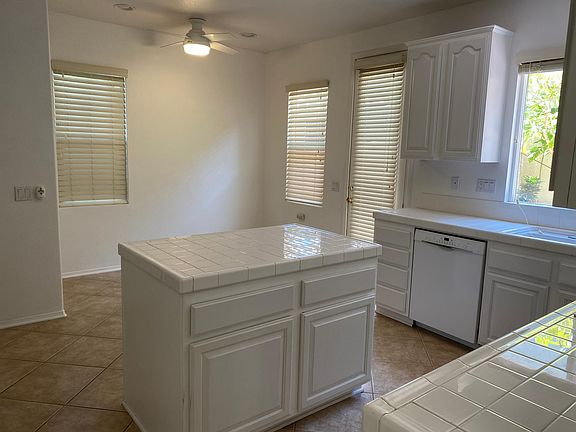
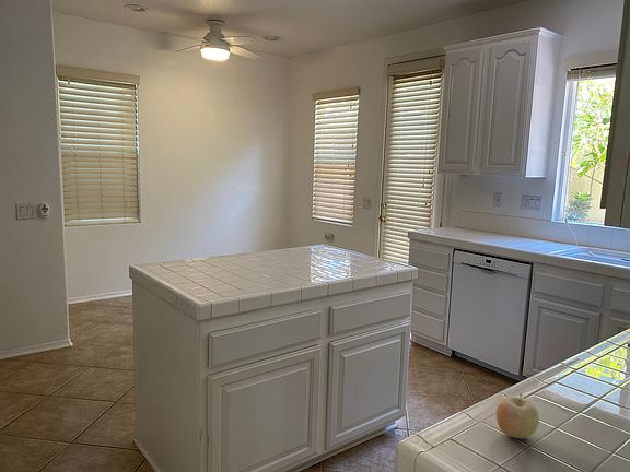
+ fruit (516, 414)
